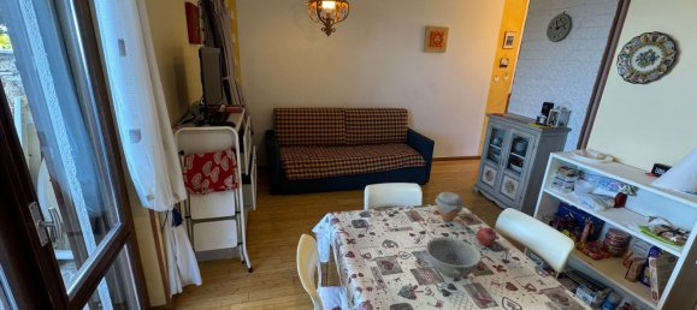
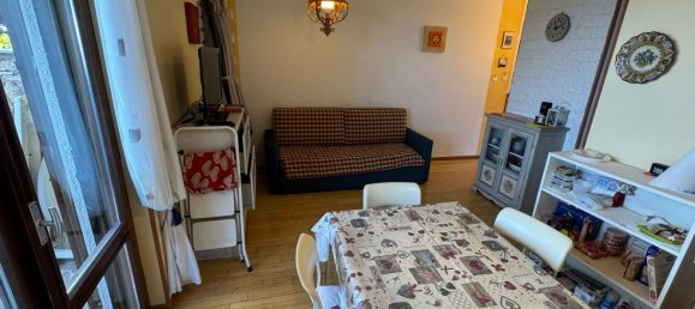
- fruit (485, 234)
- jar (448, 207)
- bowl (451, 261)
